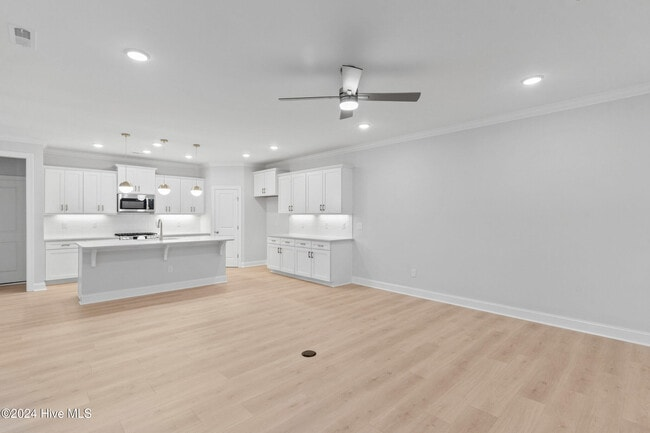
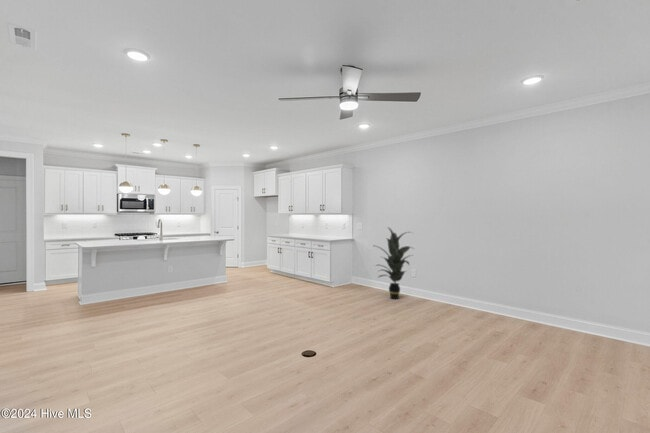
+ indoor plant (393, 262)
